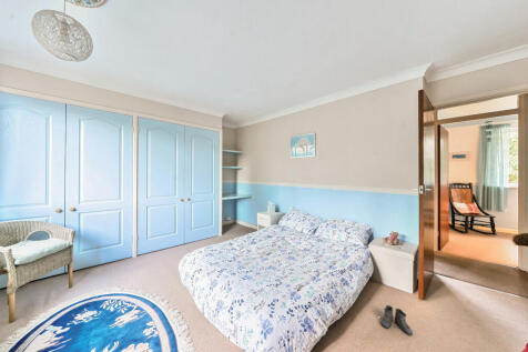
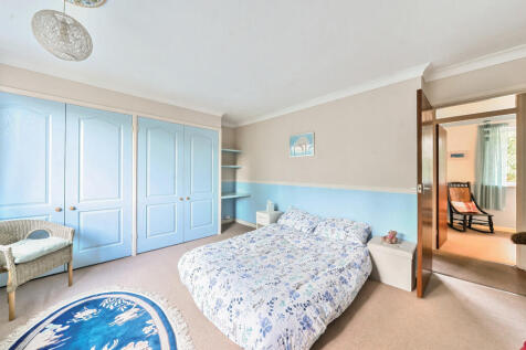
- boots (395, 318)
